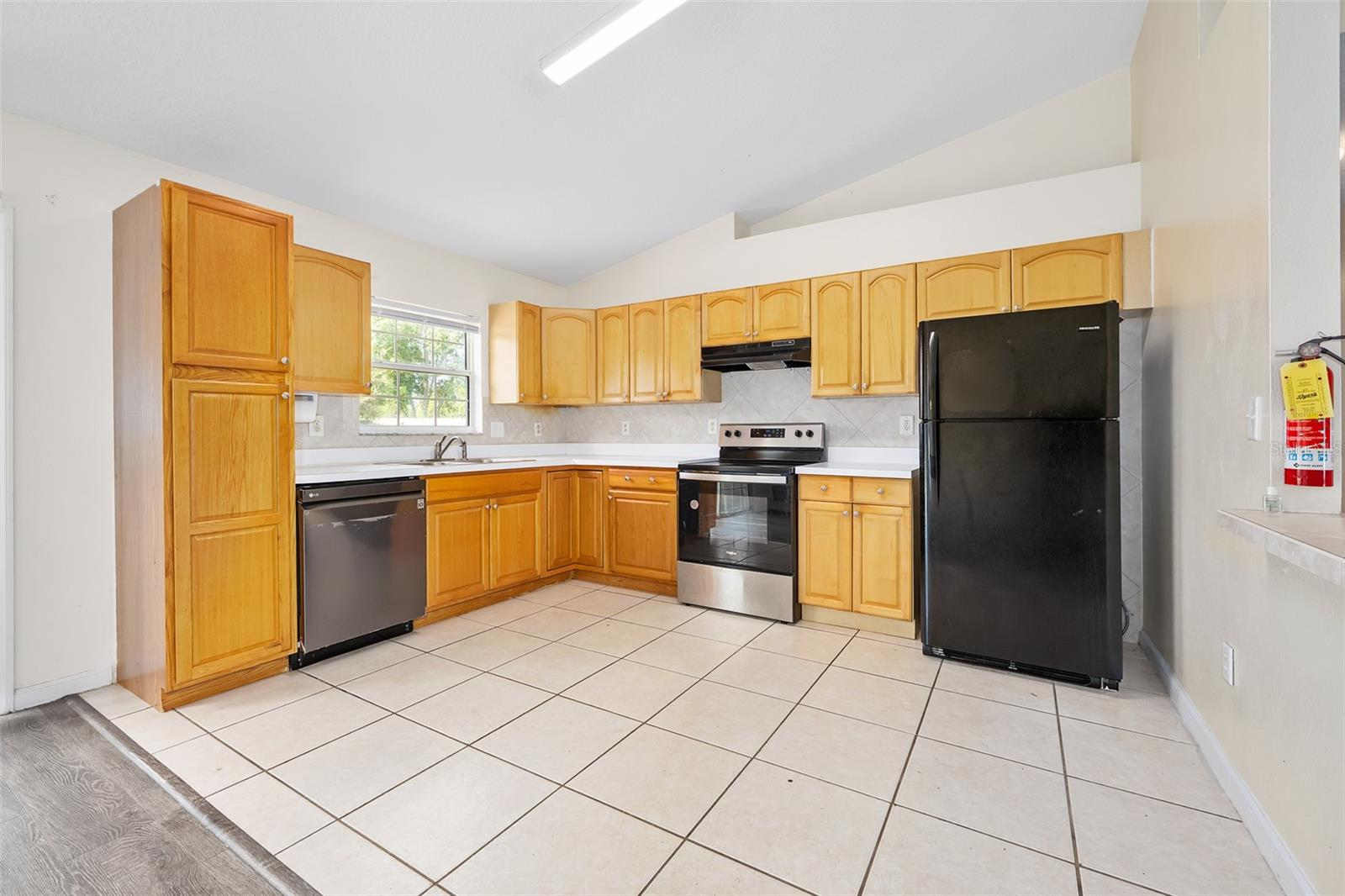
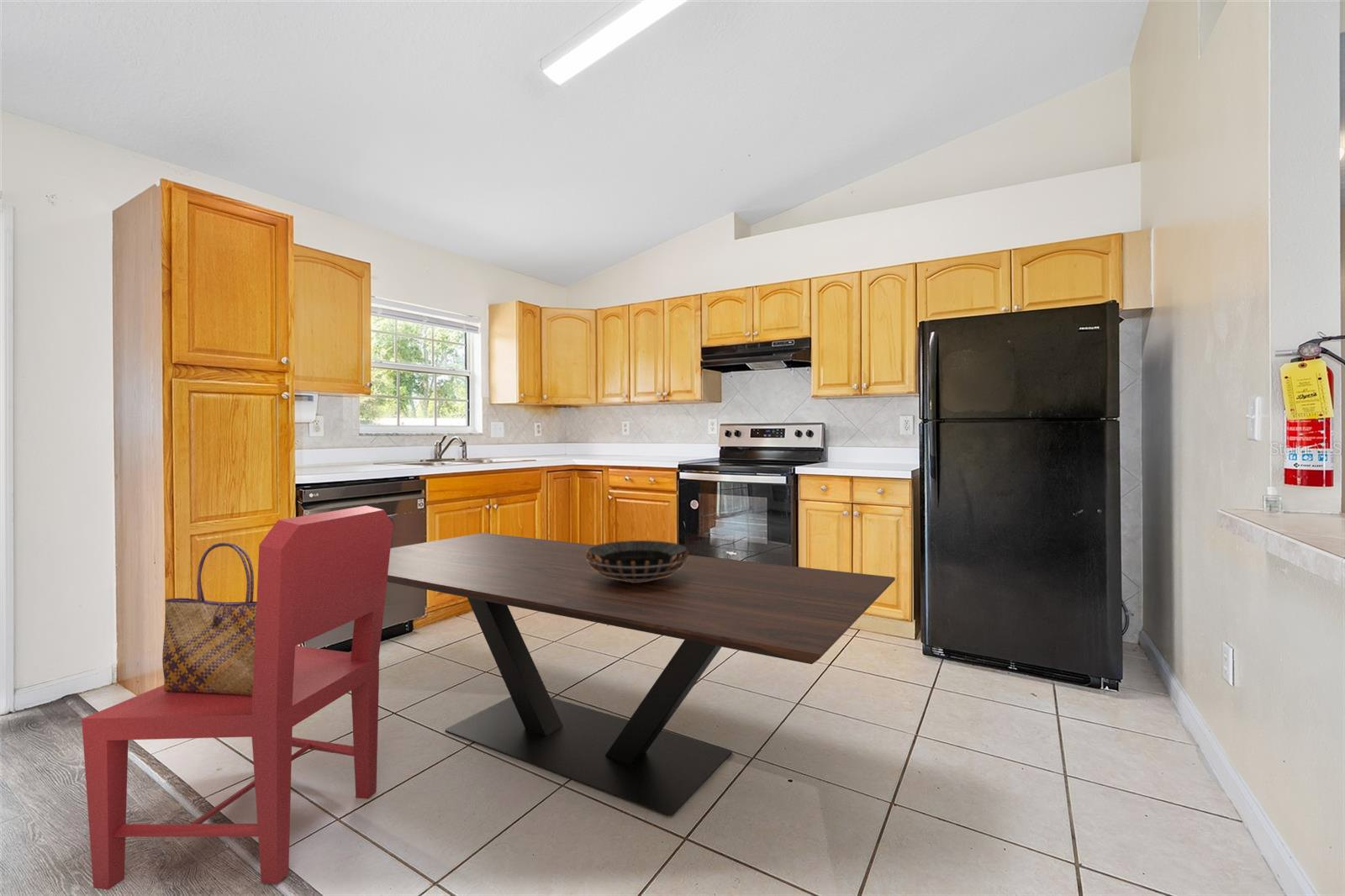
+ decorative bowl (638, 562)
+ dining chair (266, 669)
+ dining table (587, 620)
+ tote bag (225, 614)
